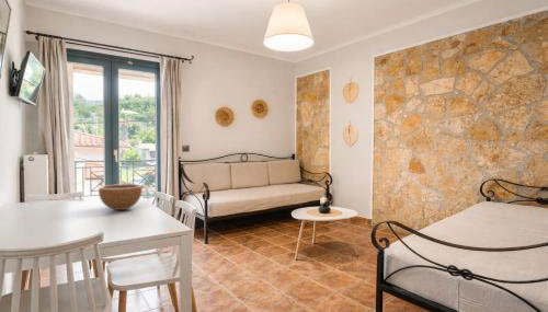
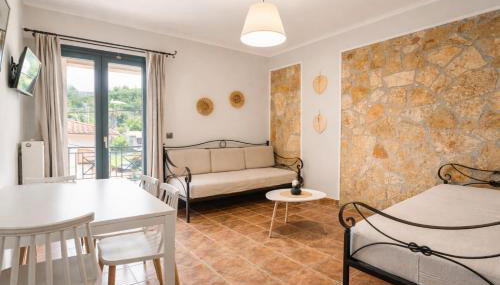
- bowl (121, 197)
